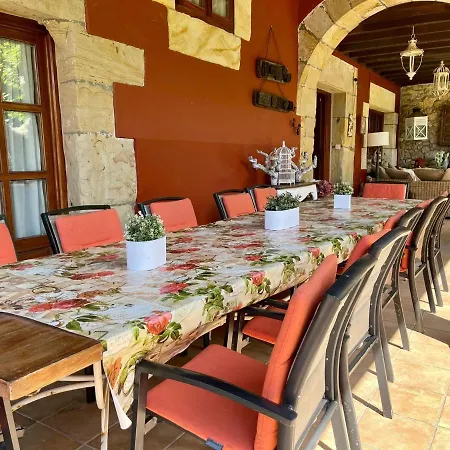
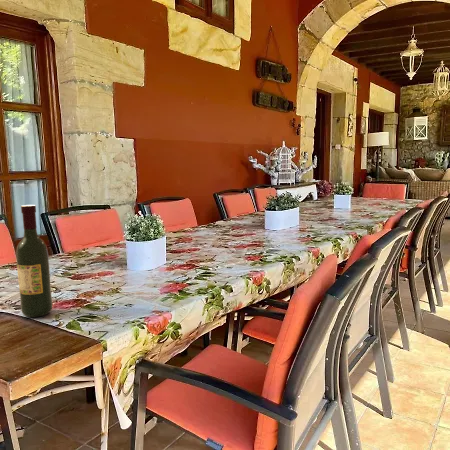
+ wine bottle (32, 260)
